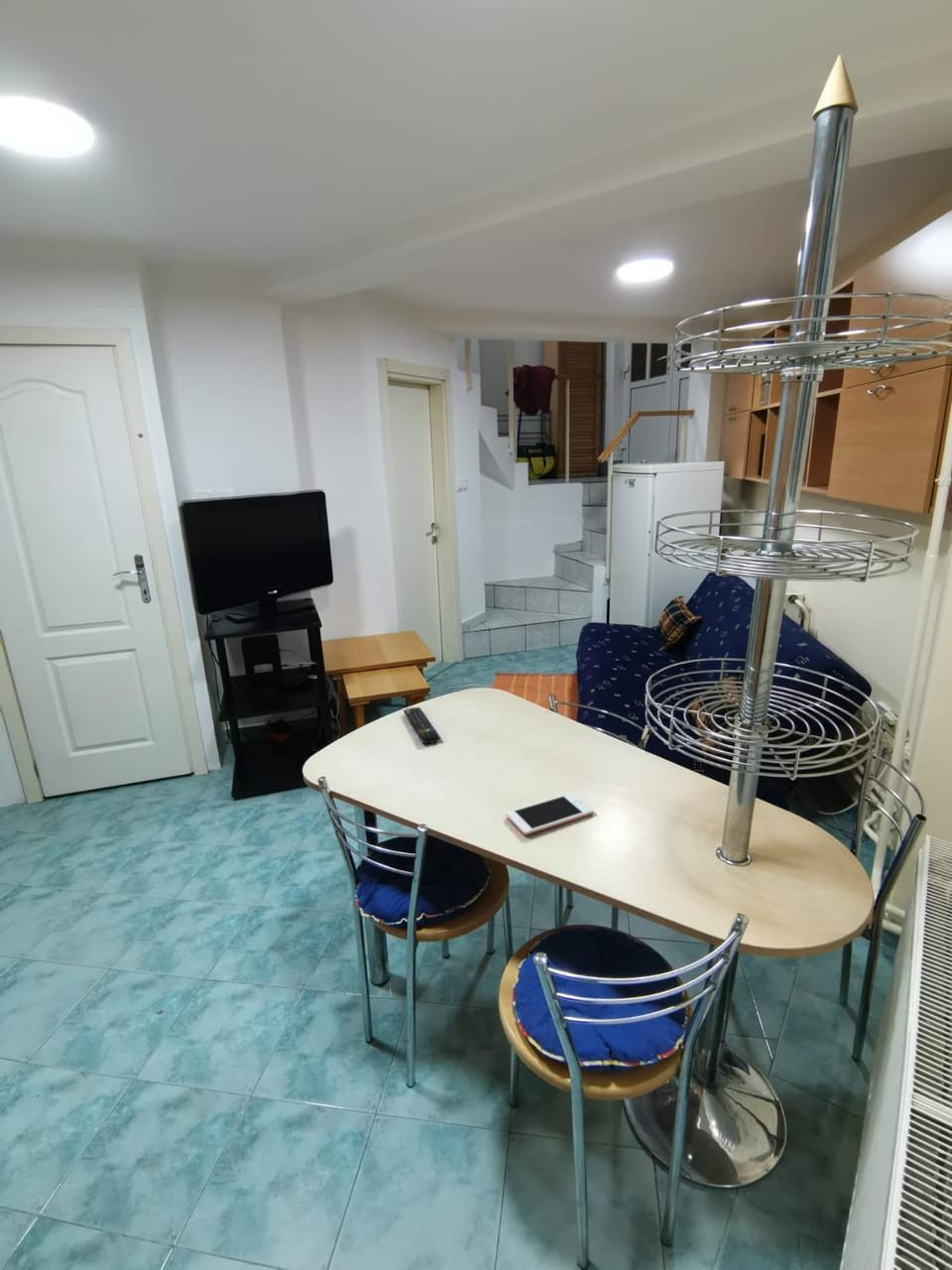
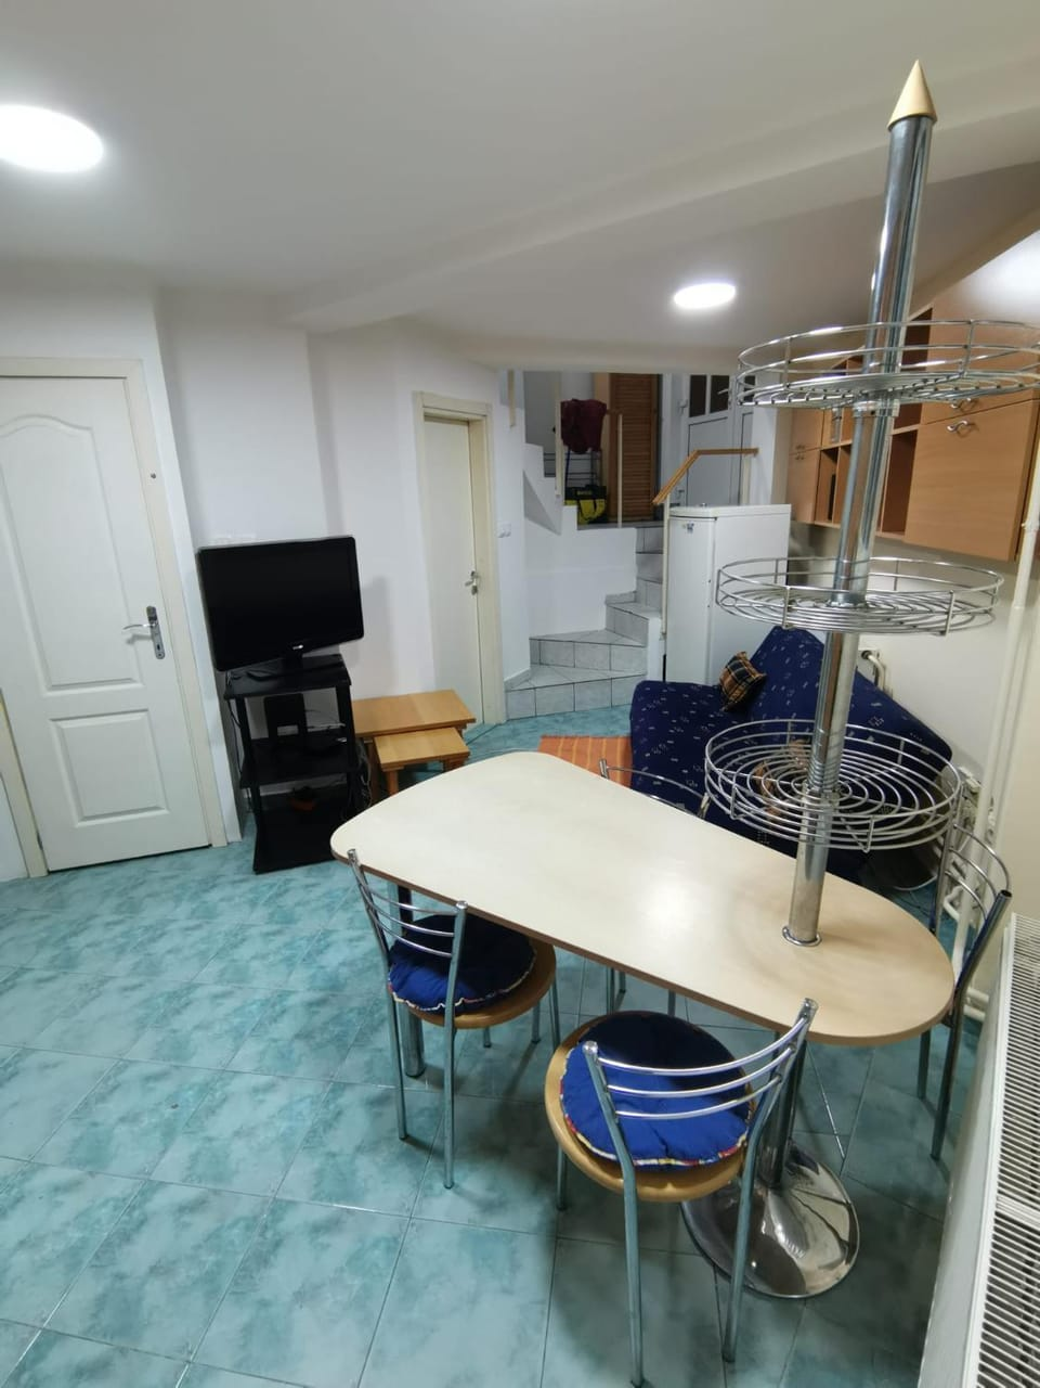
- remote control (420, 724)
- cell phone (549, 813)
